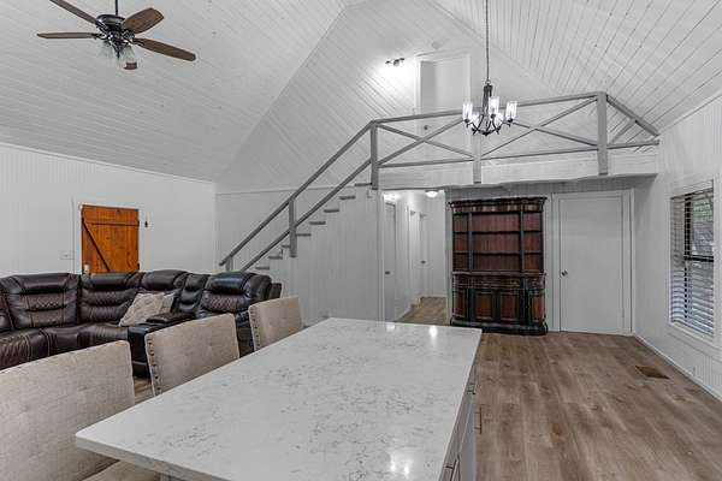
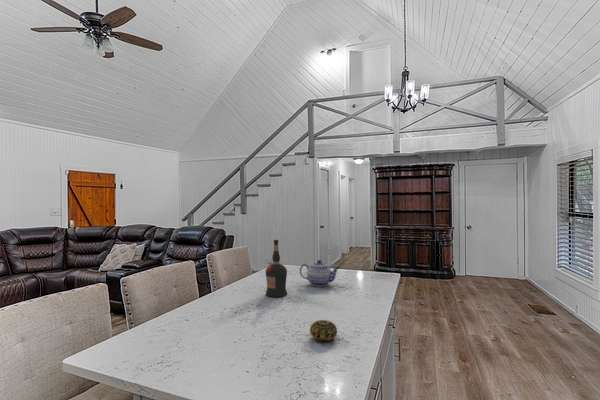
+ teapot (319, 272)
+ decorative ball (323, 329)
+ liquor bottle (276, 266)
